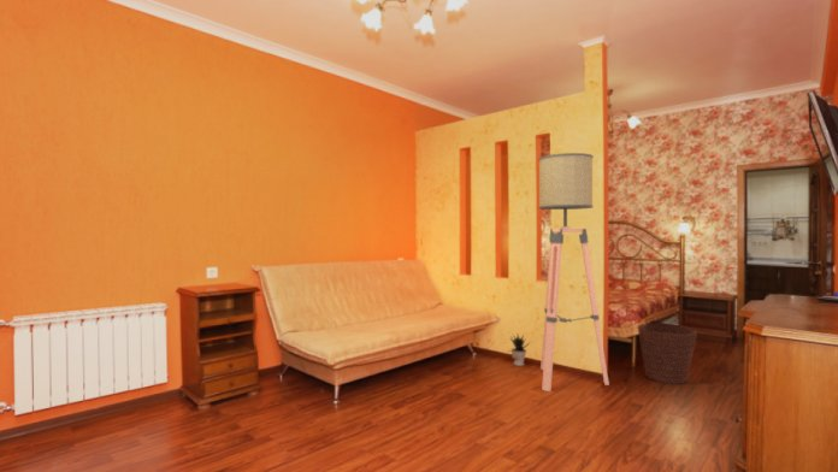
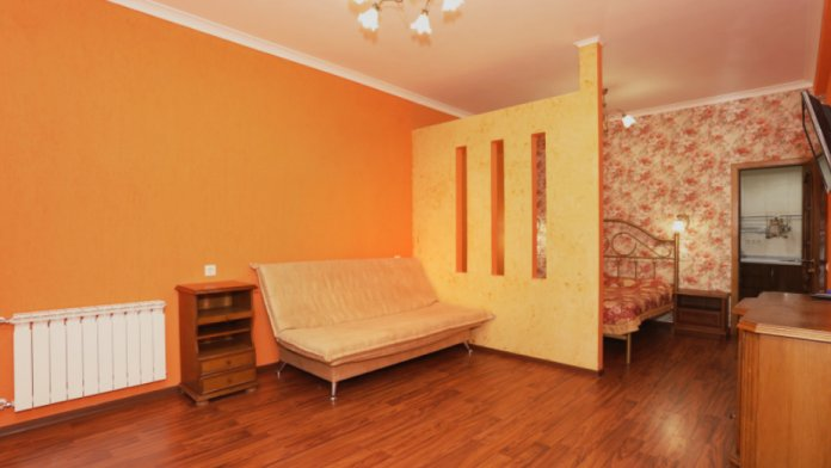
- basket (666, 353)
- floor lamp (559, 269)
- potted plant (517, 348)
